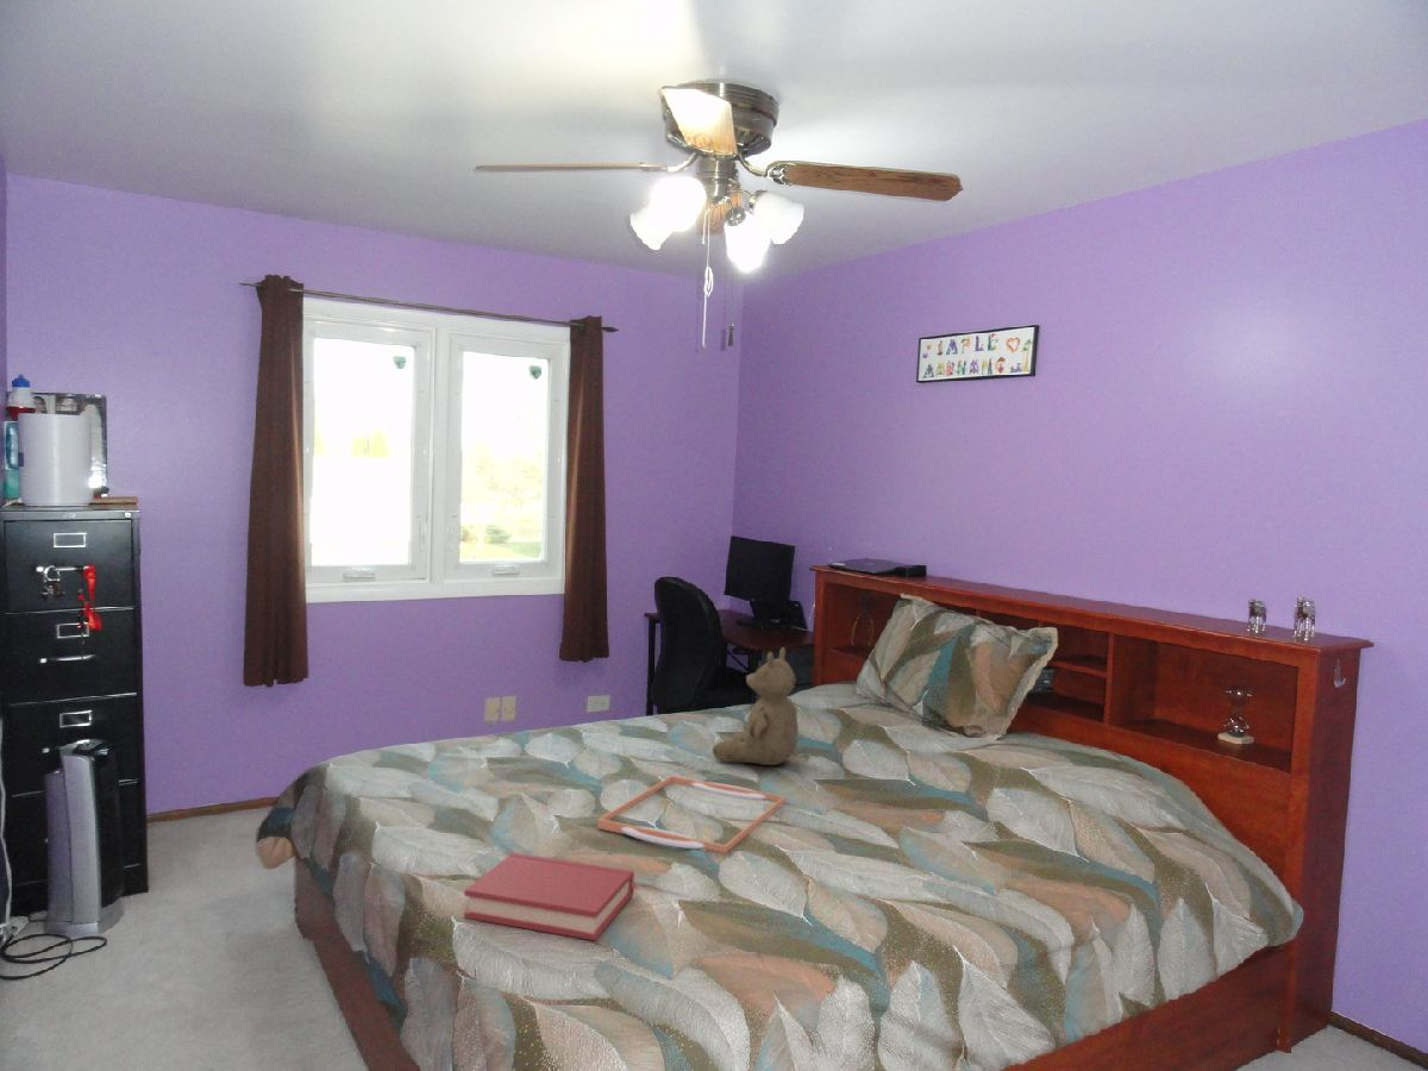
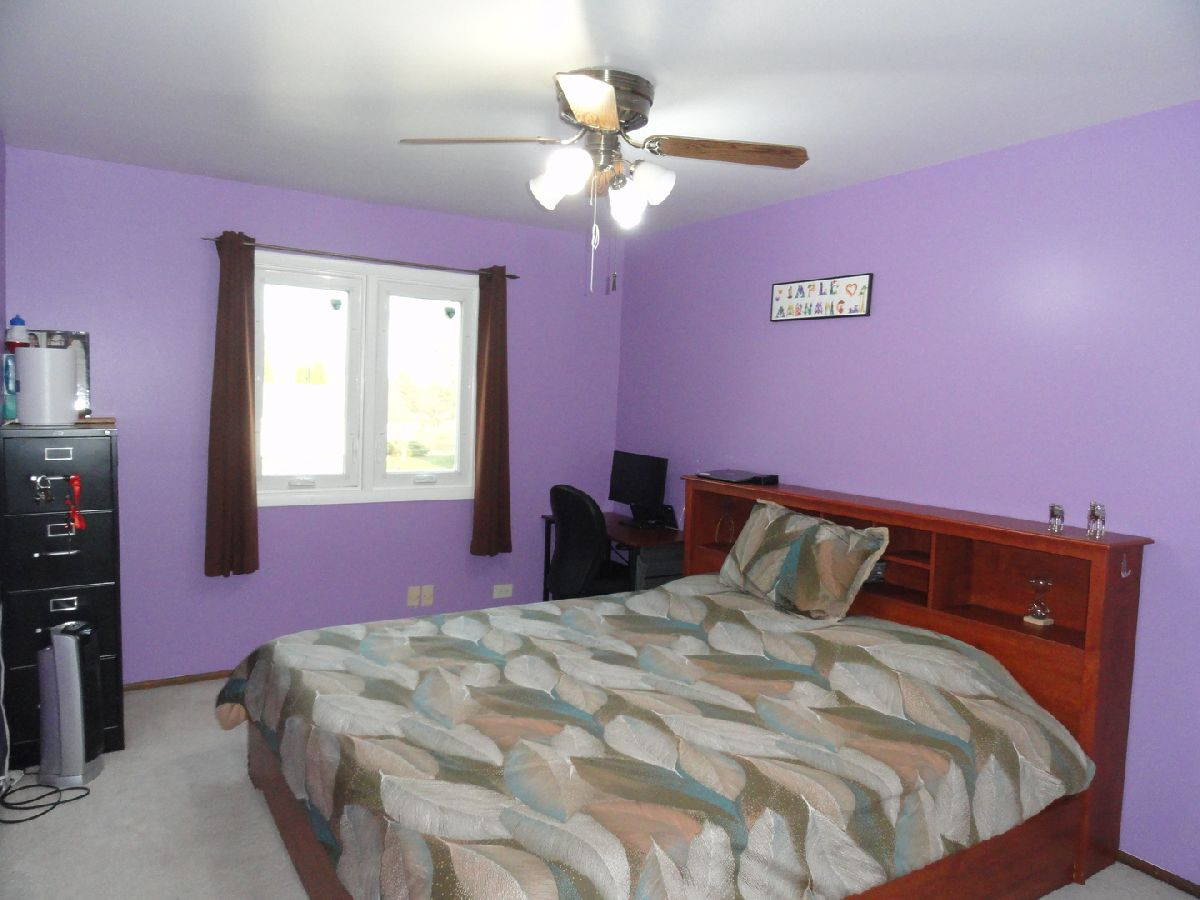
- serving tray (701, 789)
- teddy bear (758, 703)
- hardback book (551, 892)
